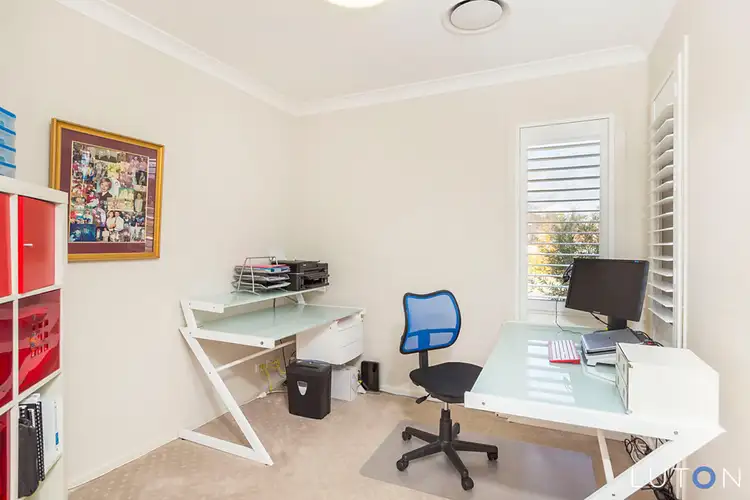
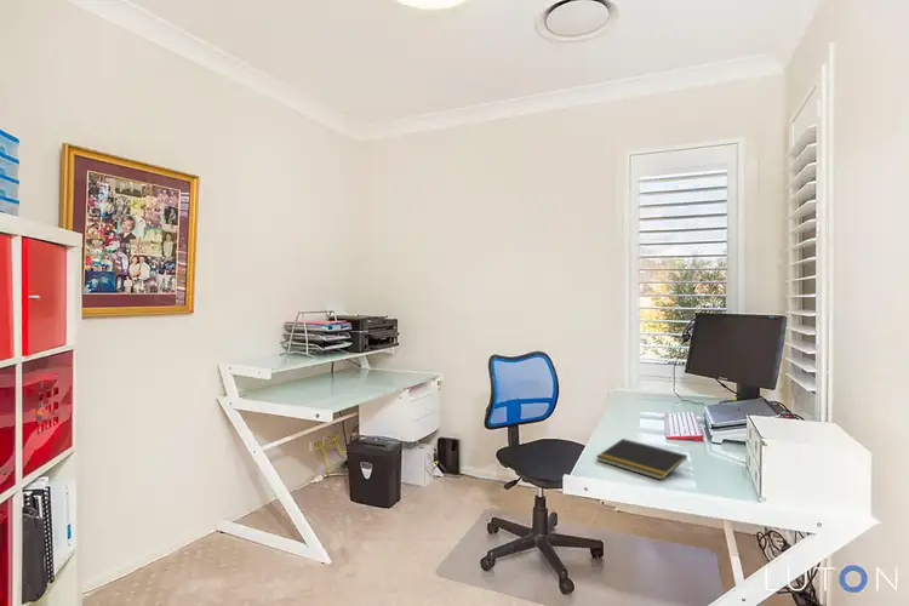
+ notepad (640, 457)
